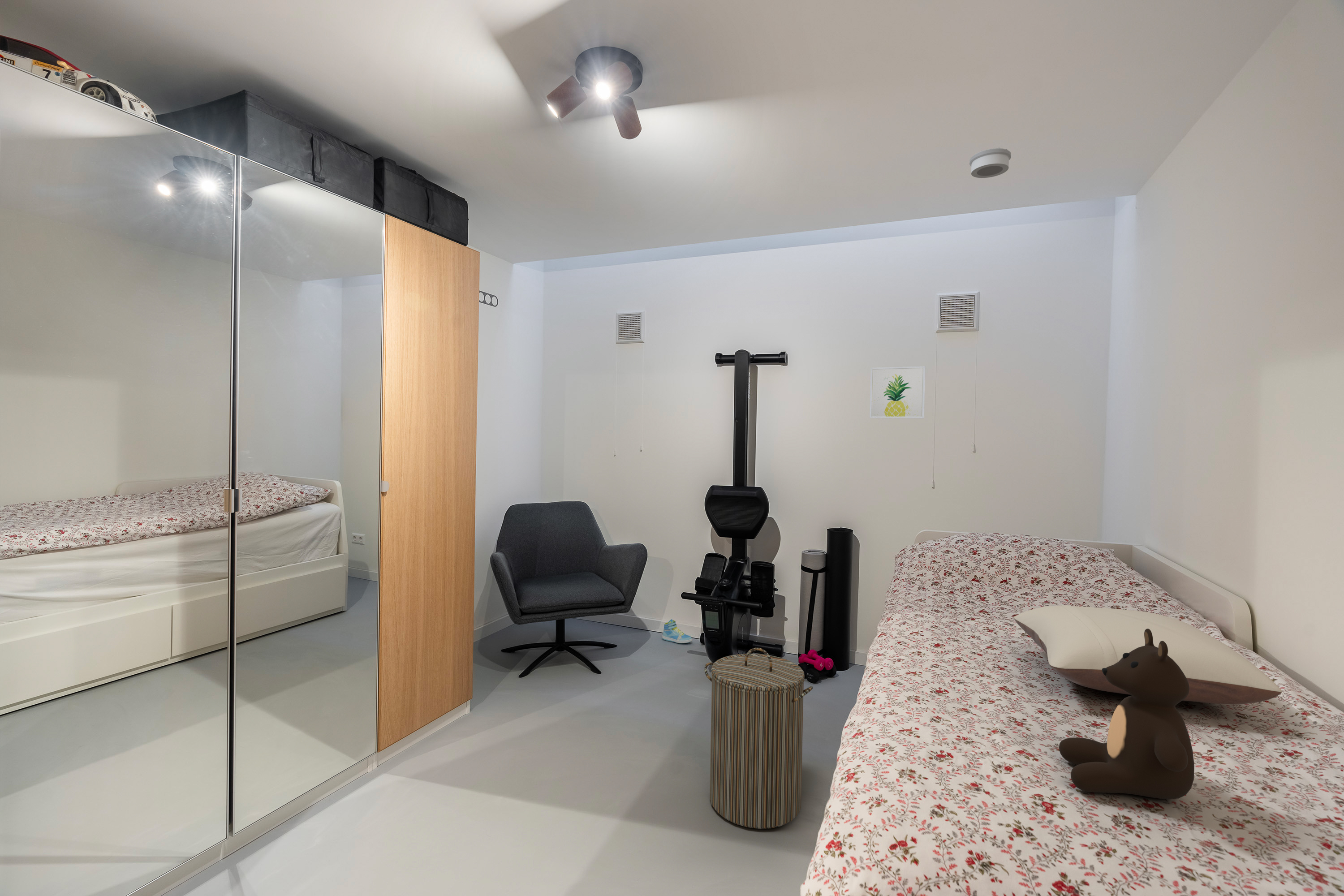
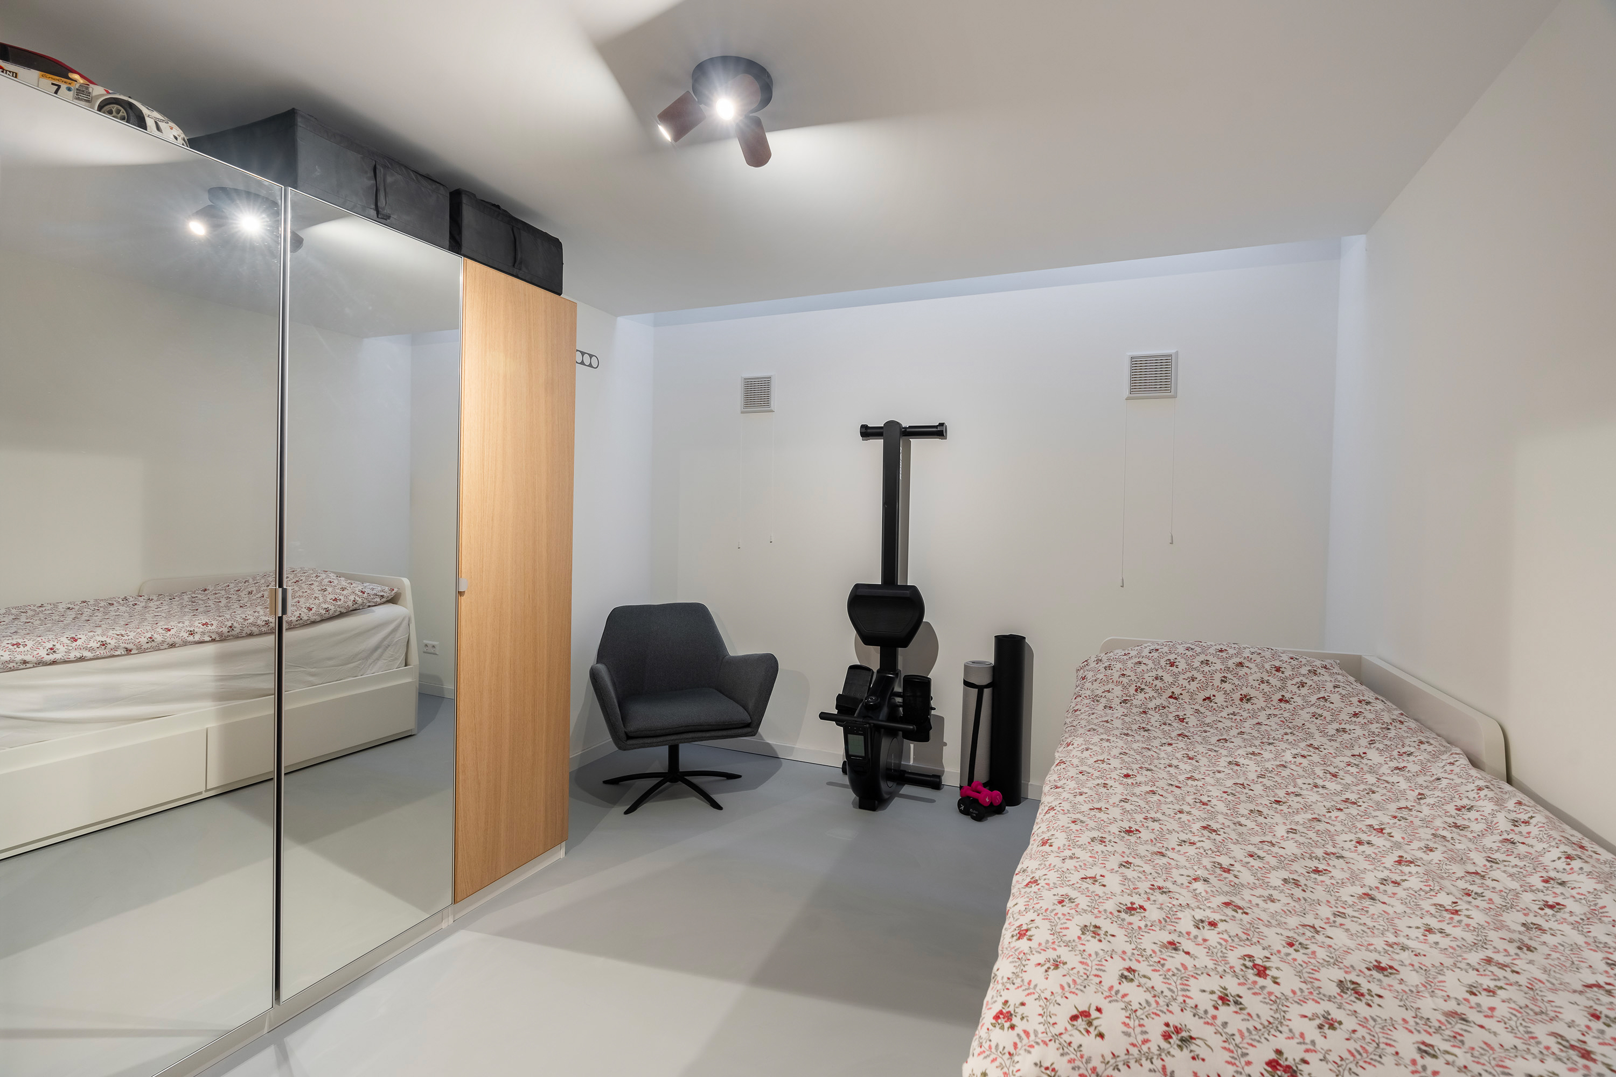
- wall art (897, 392)
- teddy bear (1125, 708)
- laundry hamper (756, 724)
- smoke detector (990, 161)
- sneaker (677, 630)
- pillow (1124, 651)
